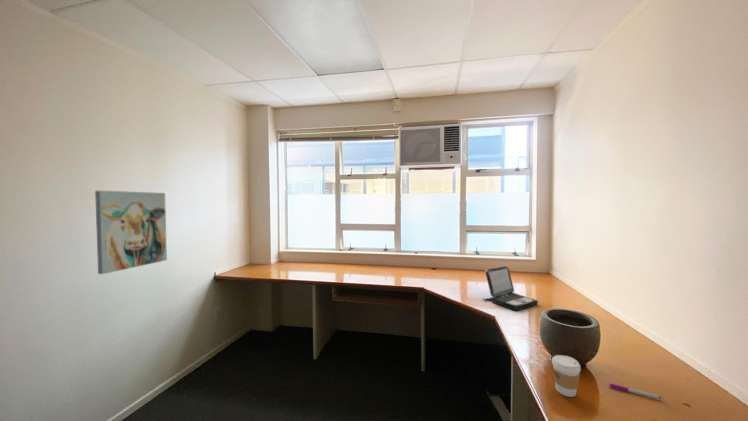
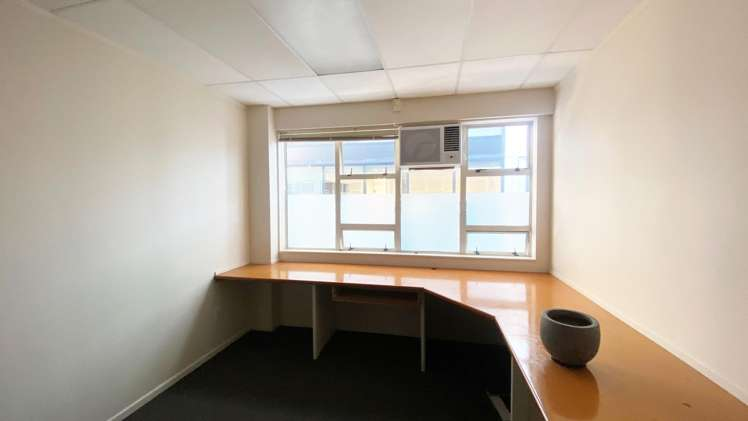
- laptop (509, 286)
- coffee cup (565, 375)
- pen (634, 391)
- wall art (134, 229)
